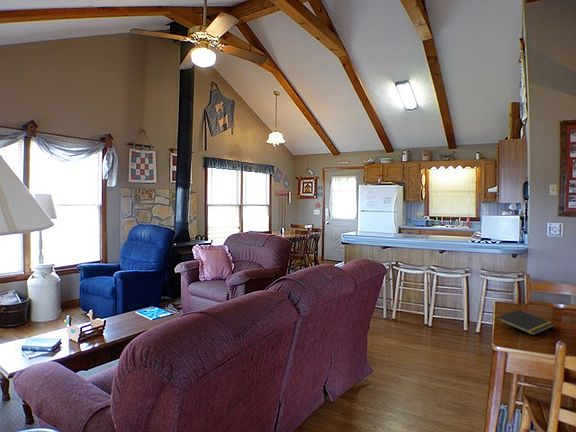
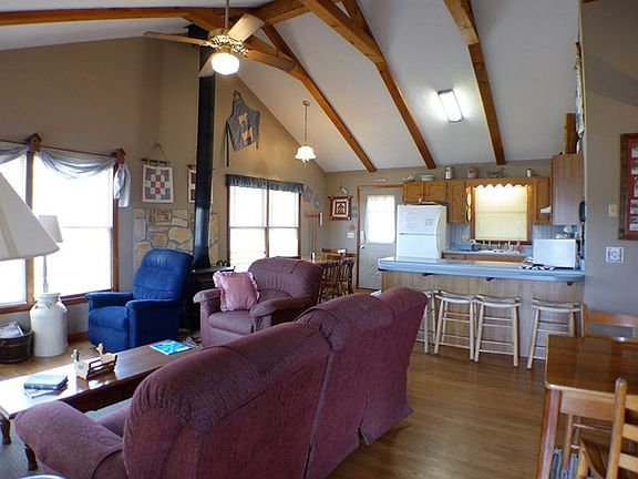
- notepad (525, 321)
